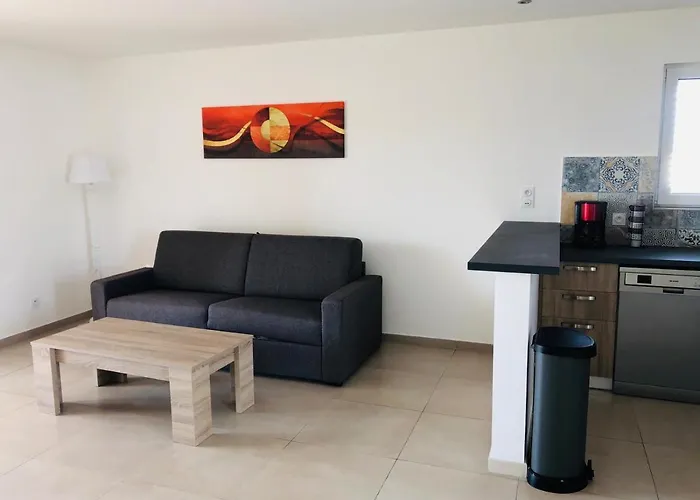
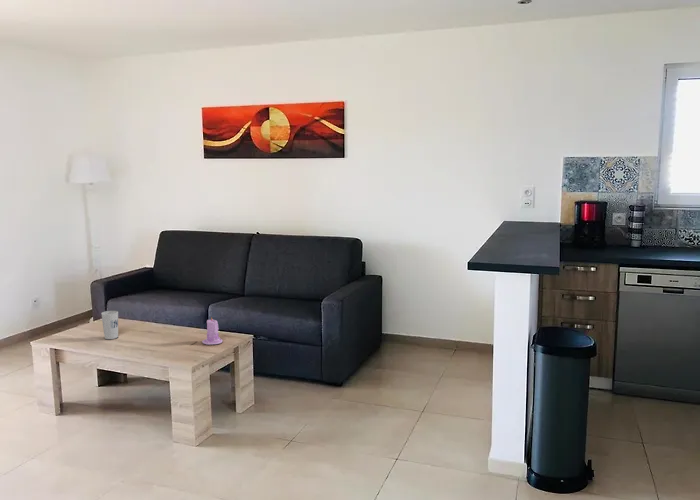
+ candle (211, 329)
+ cup (110, 325)
